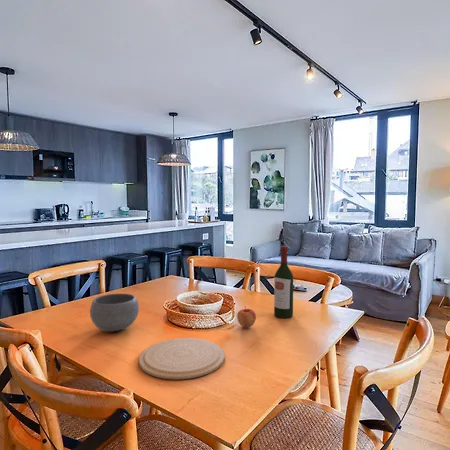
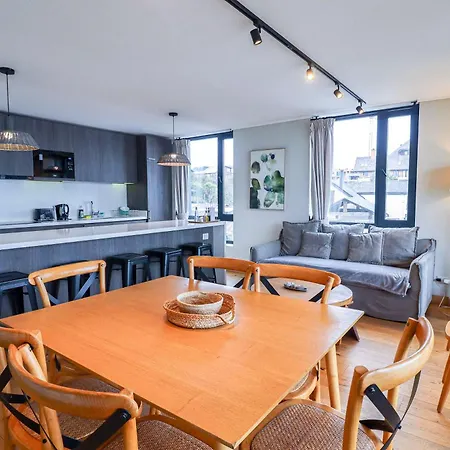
- plate (182, 355)
- apple (246, 317)
- bowl (115, 313)
- wine bottle (283, 280)
